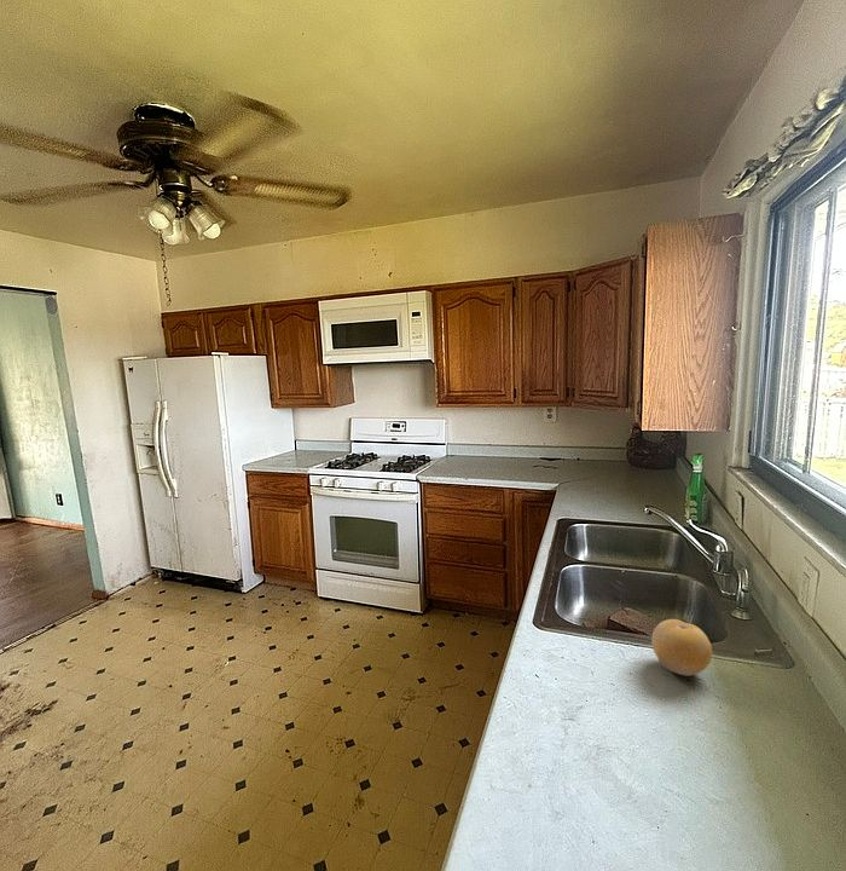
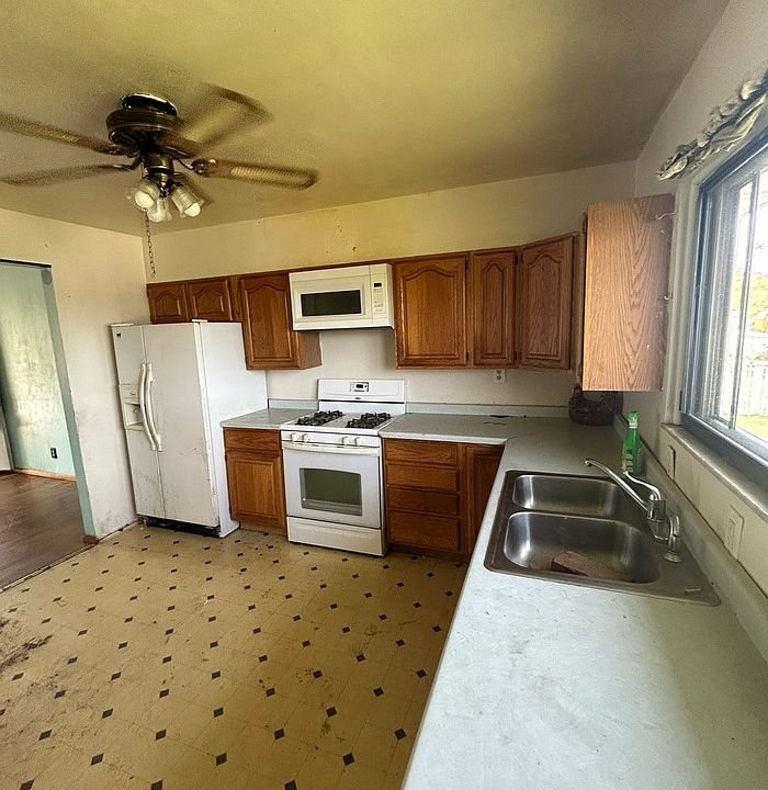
- fruit (680, 647)
